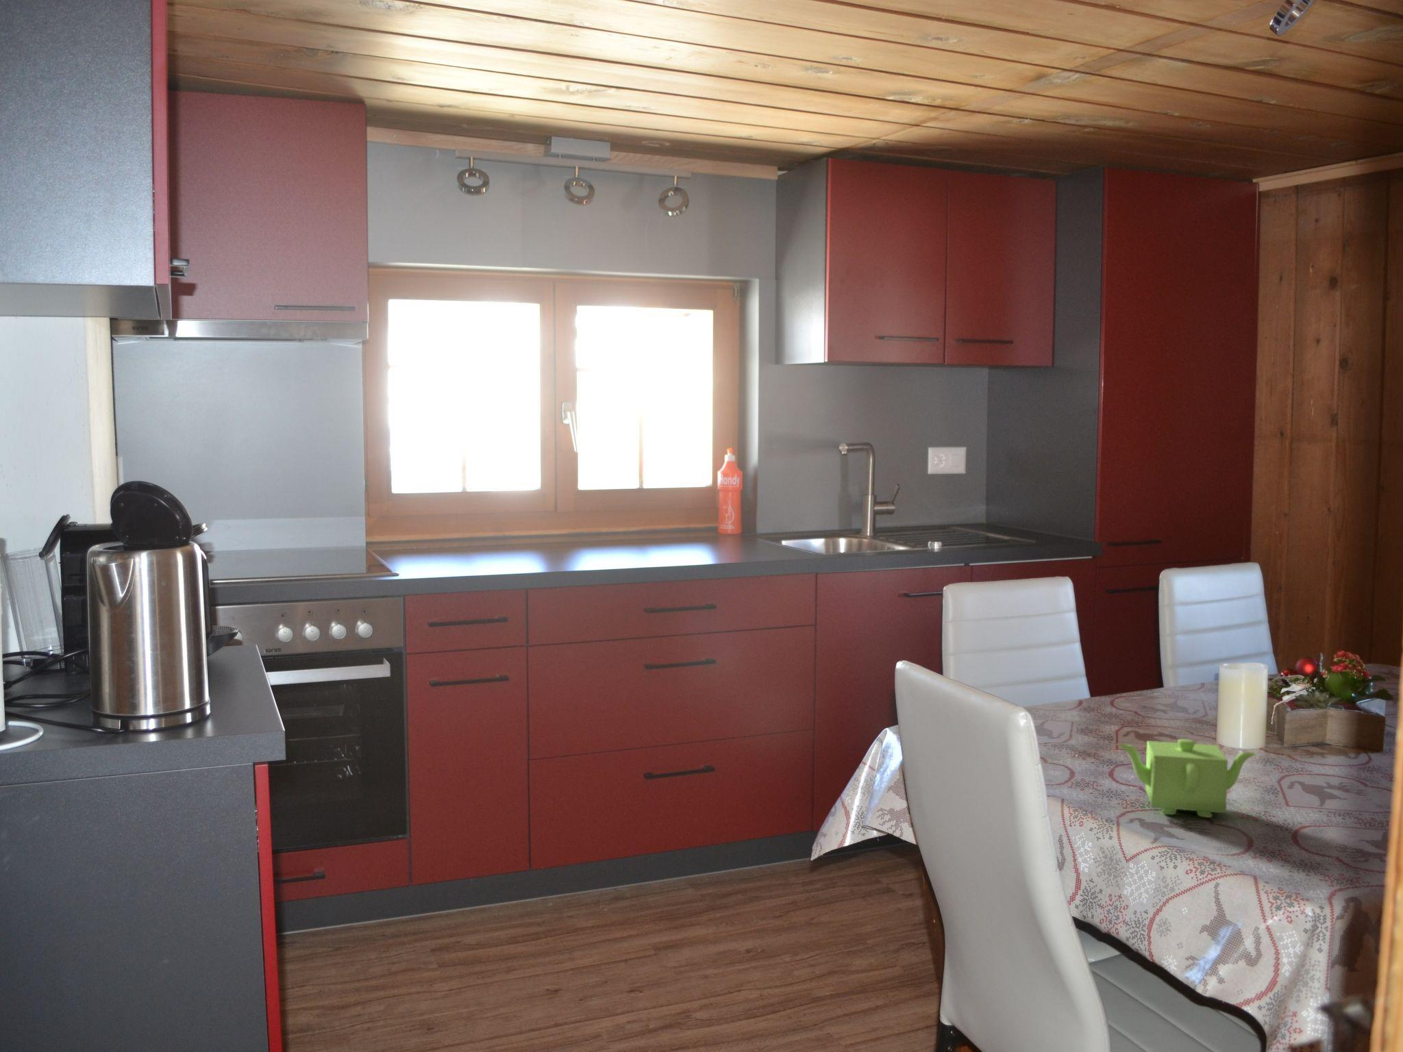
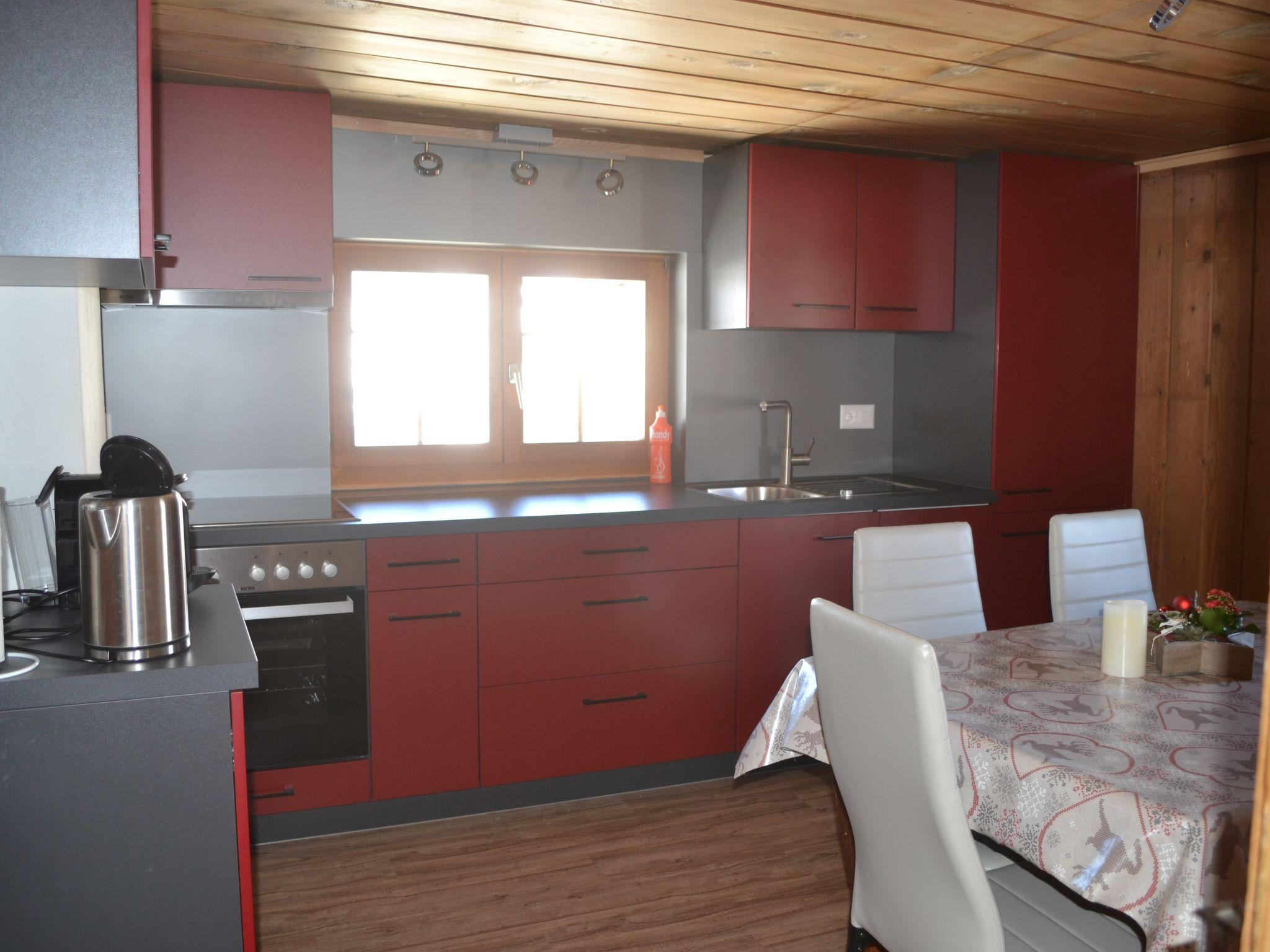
- teapot (1185, 774)
